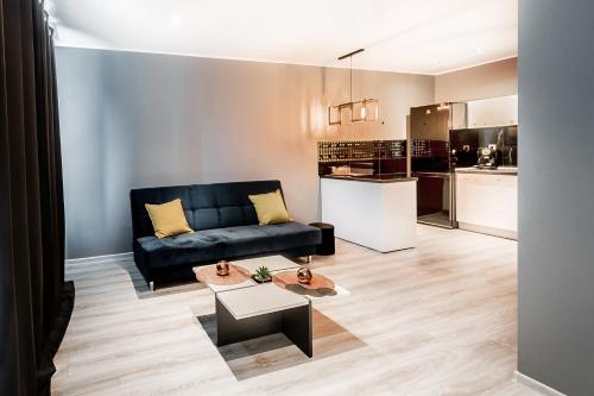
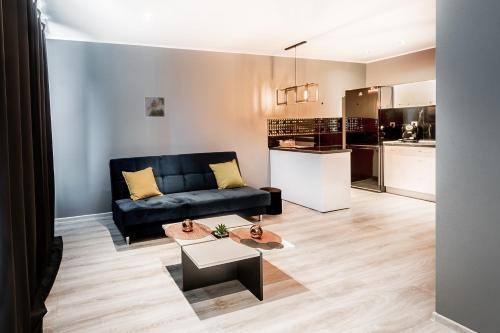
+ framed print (154, 107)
